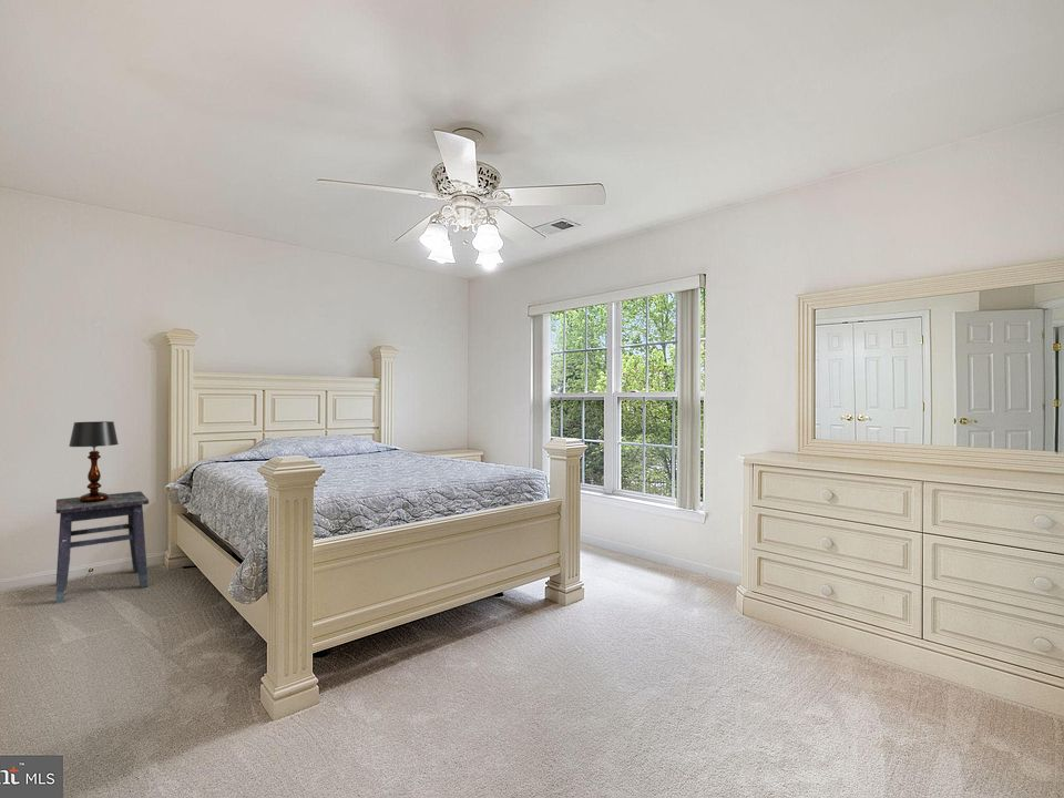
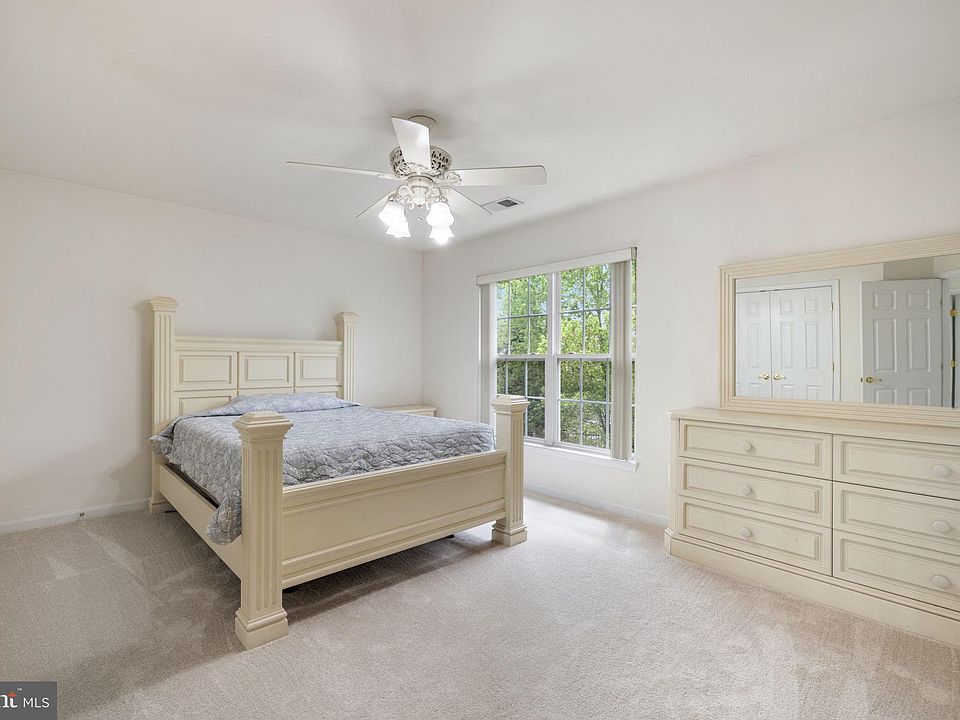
- side table (102, 542)
- table lamp (93, 461)
